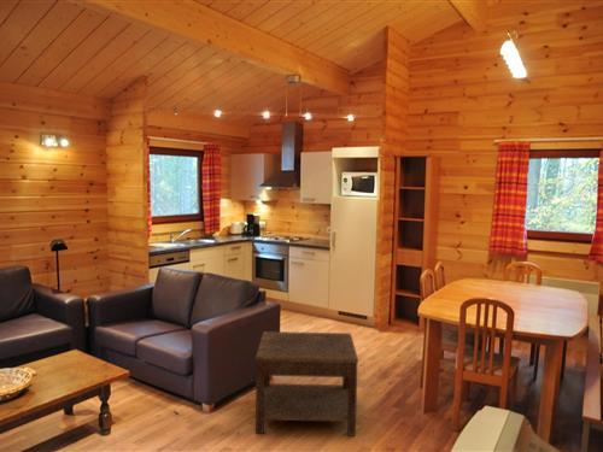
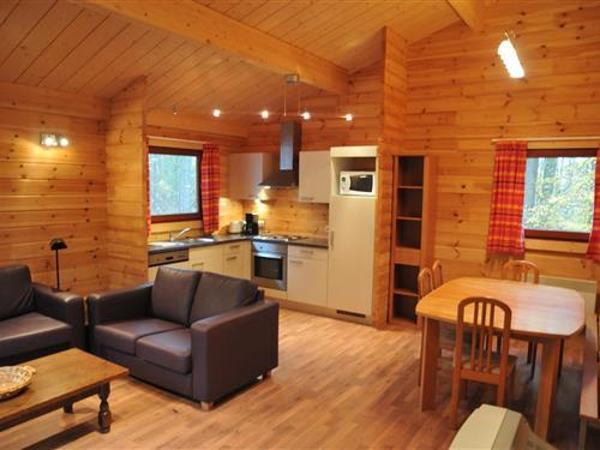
- side table (306, 375)
